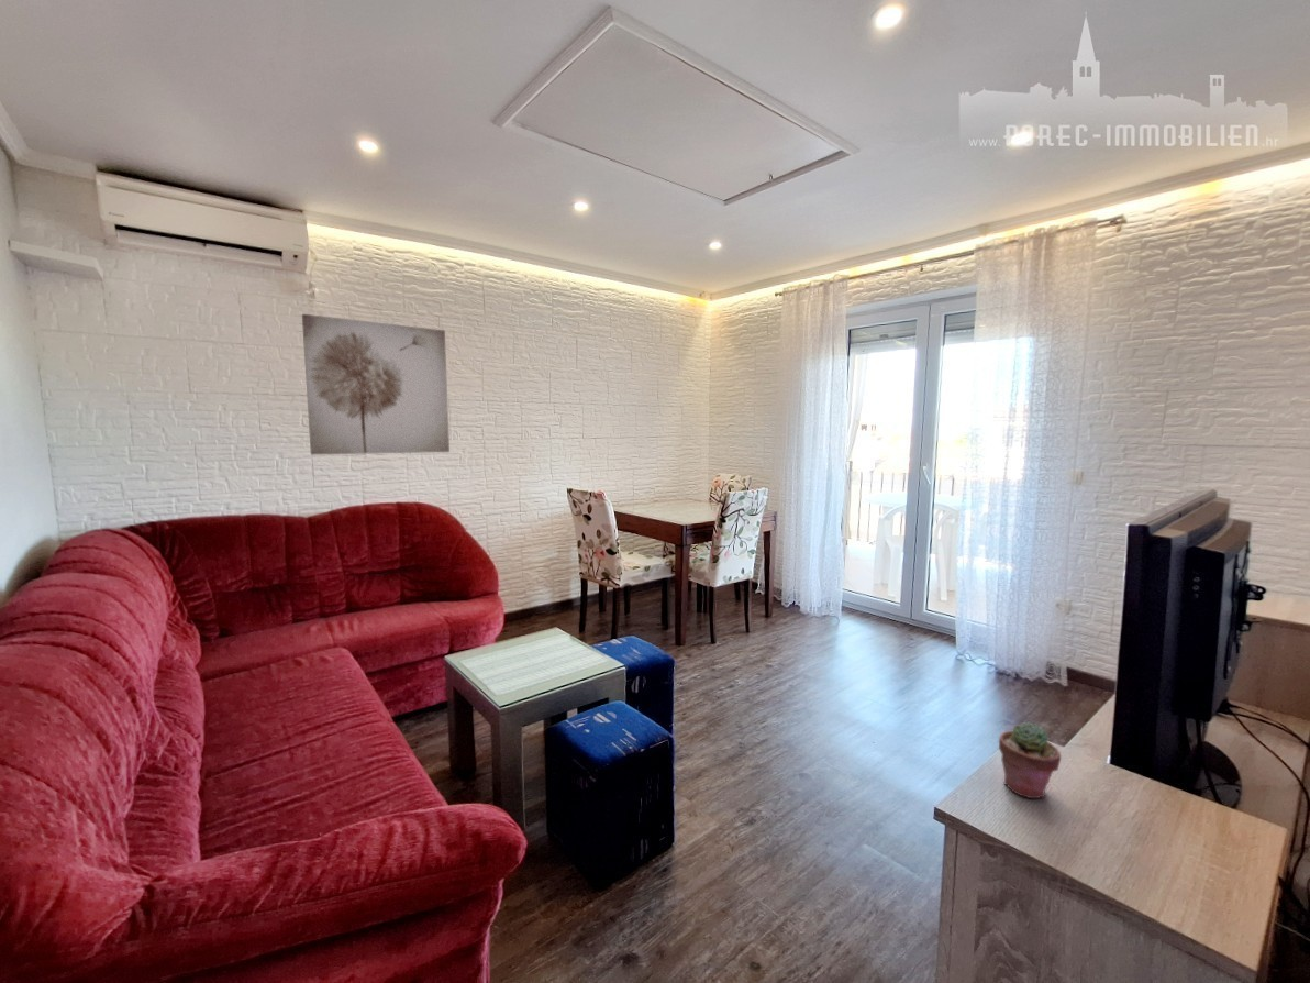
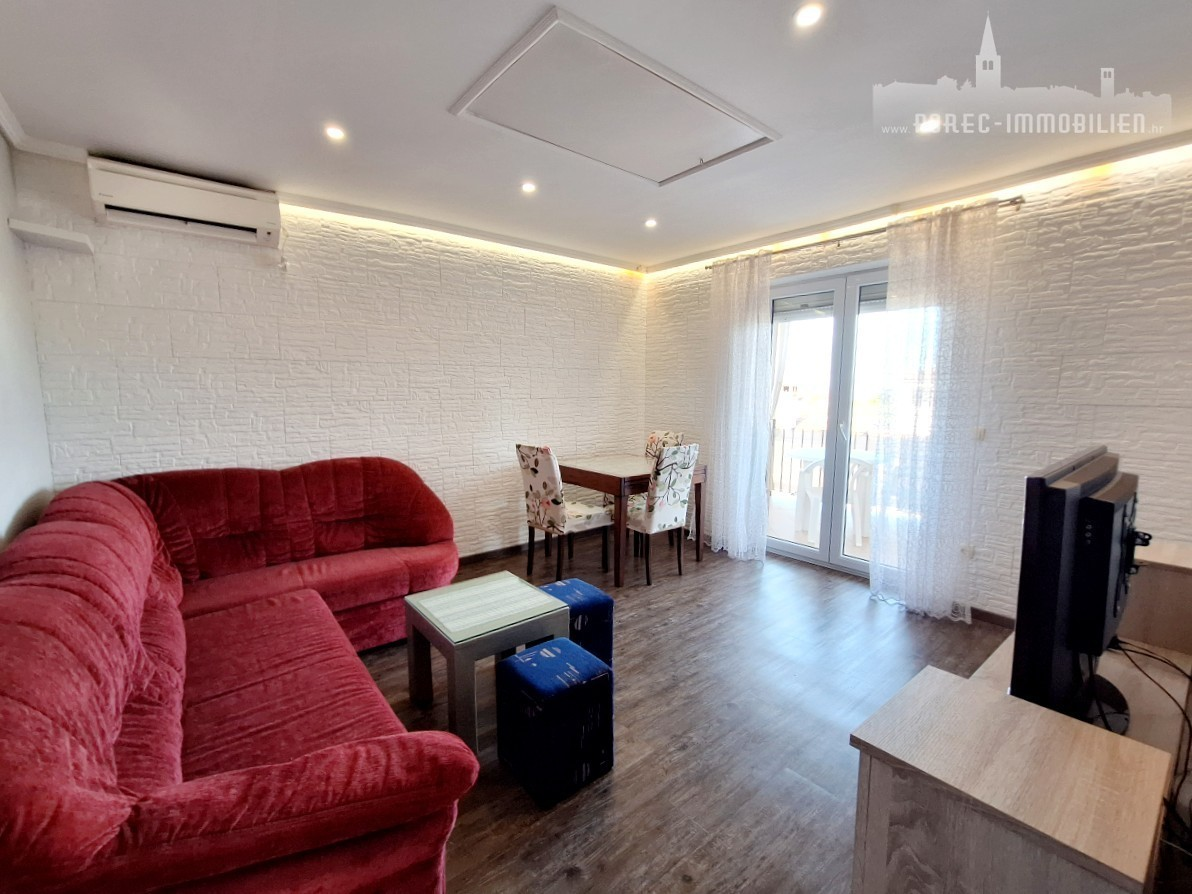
- potted succulent (1028, 756)
- wall art (381, 388)
